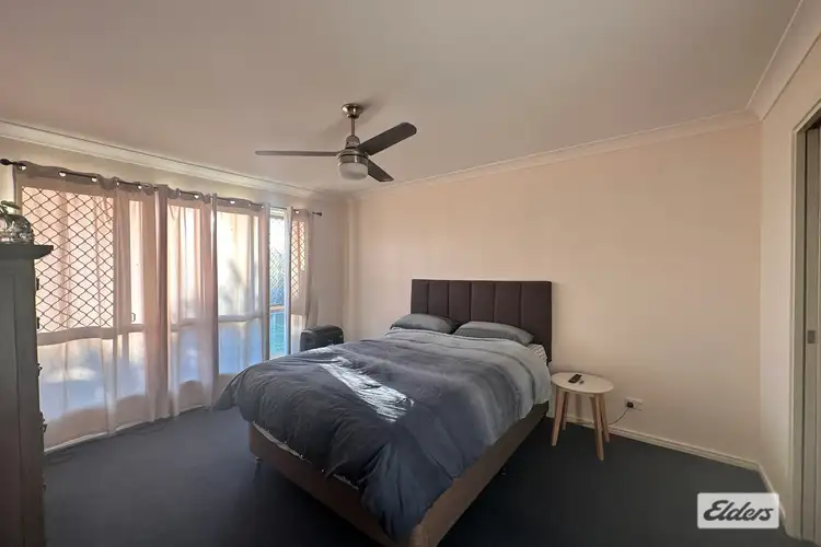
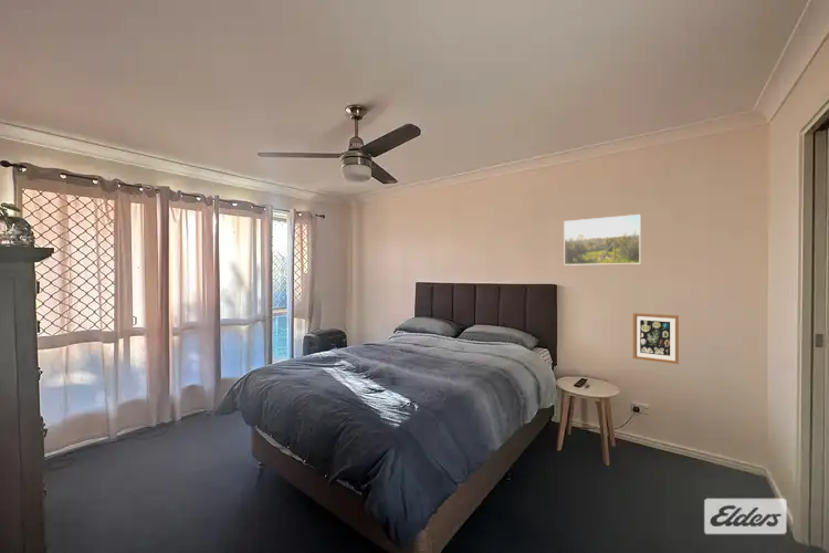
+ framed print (600, 241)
+ wall art (654, 337)
